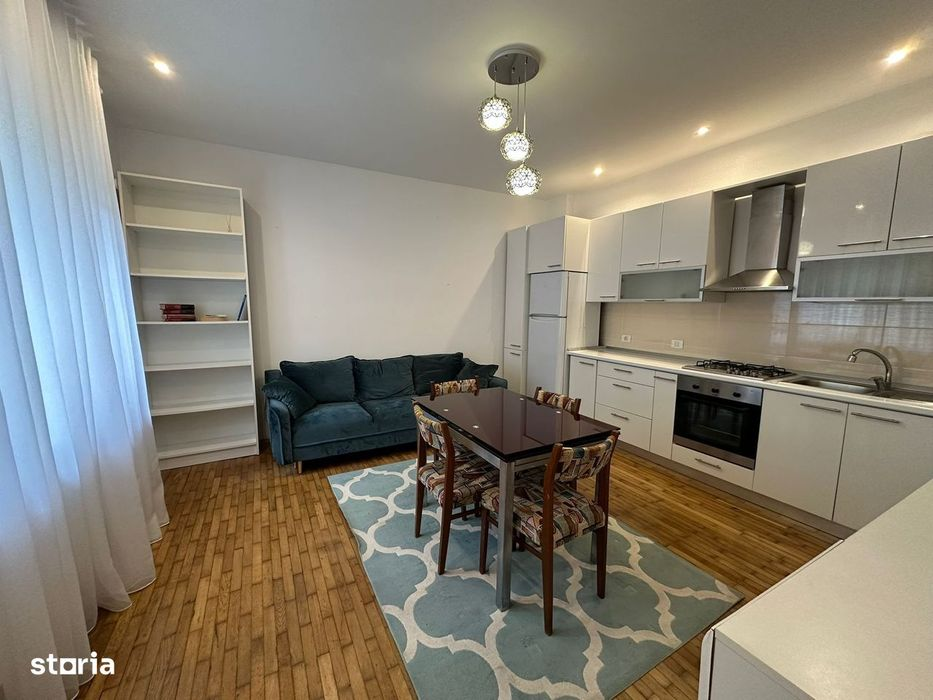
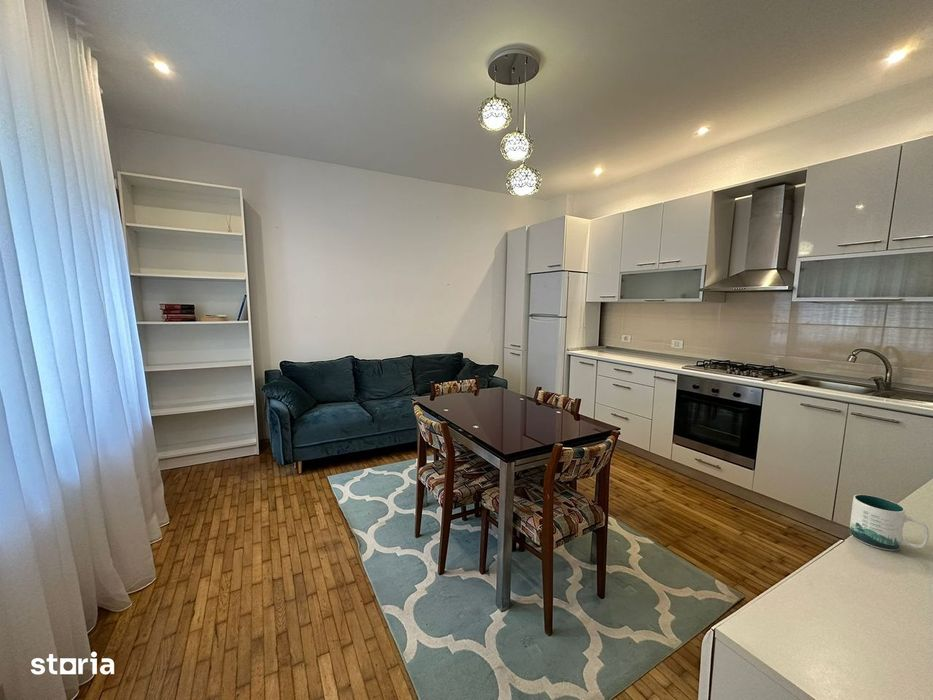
+ mug (888, 525)
